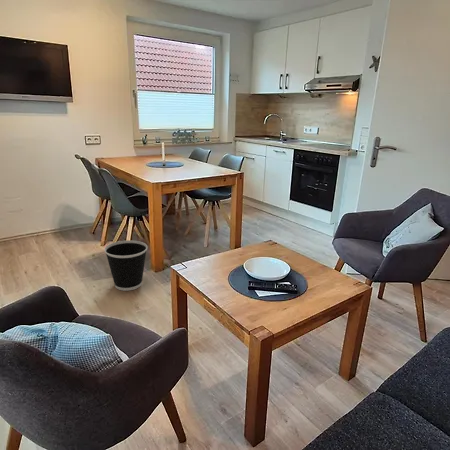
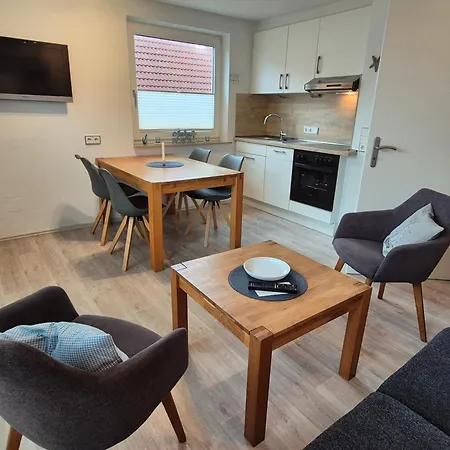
- wastebasket (127, 266)
